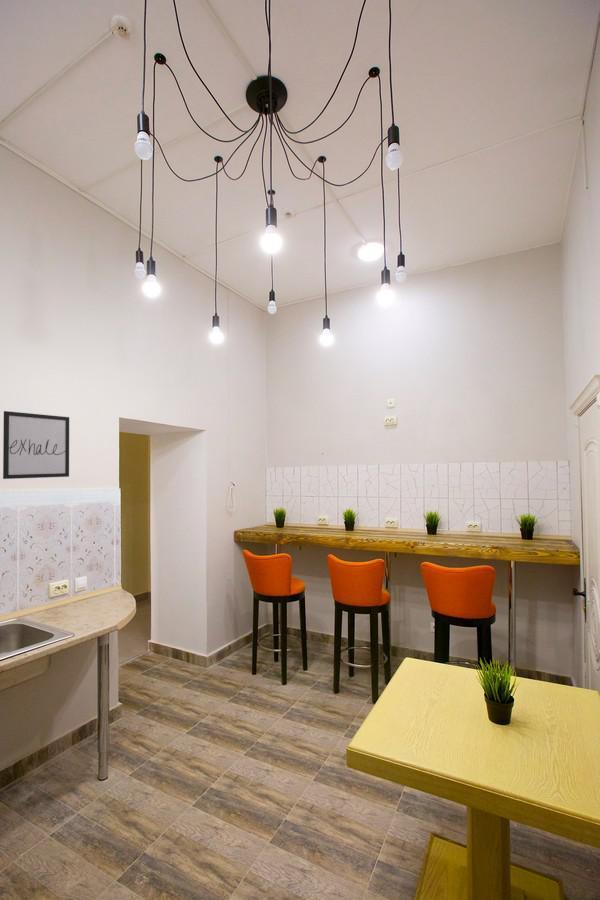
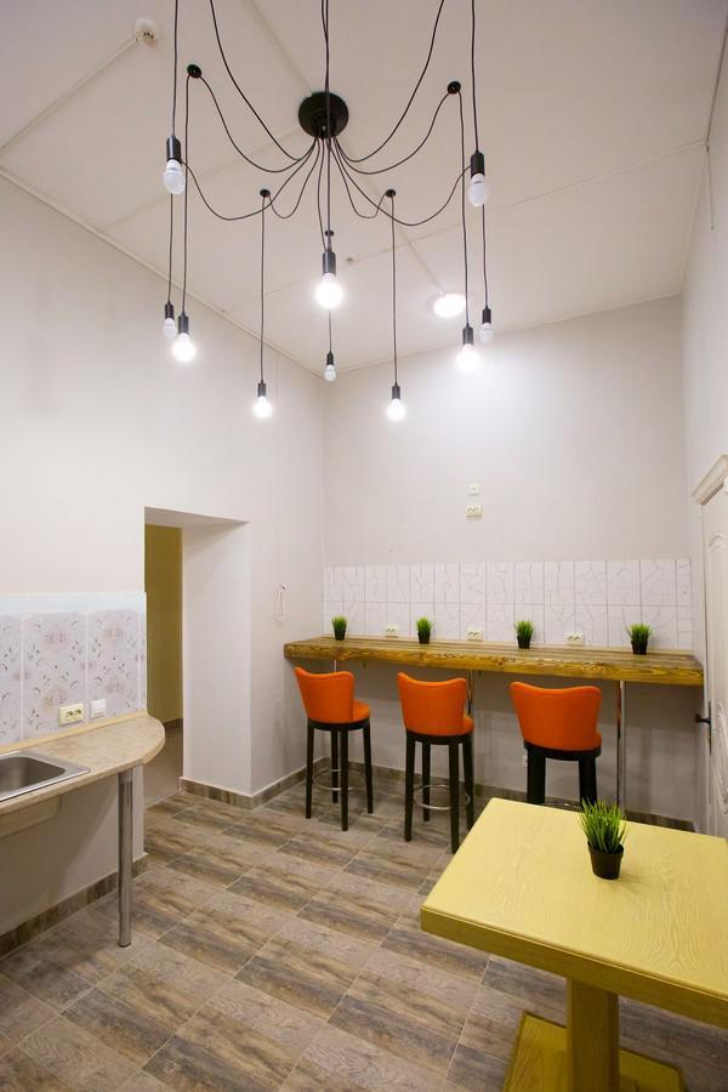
- wall art (38, 445)
